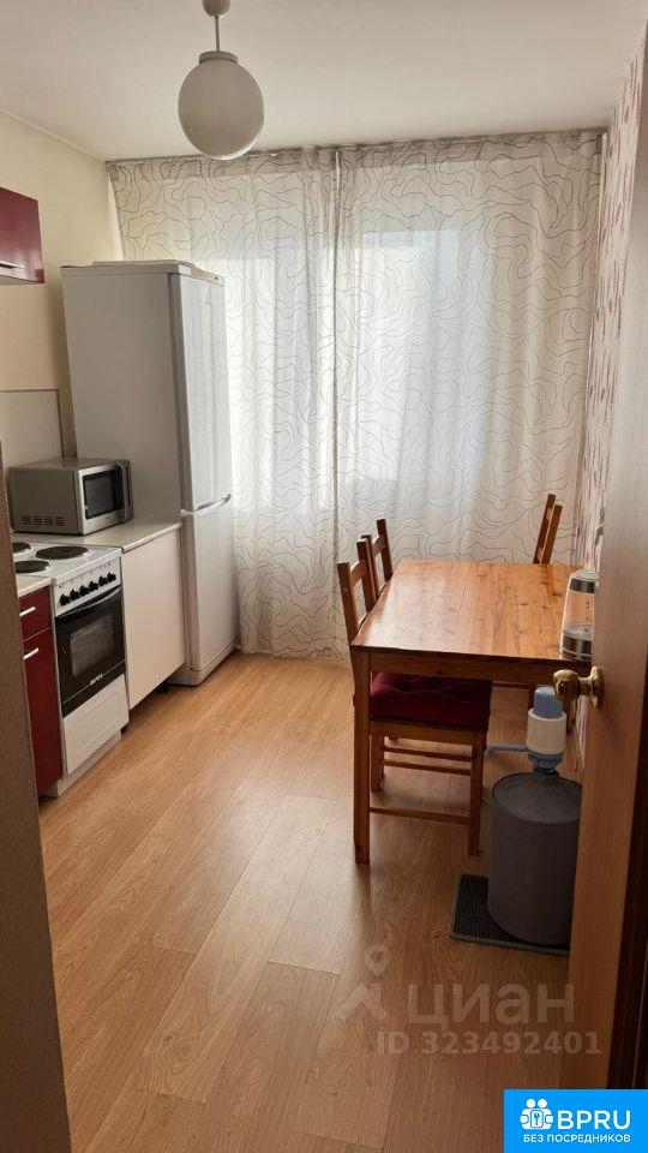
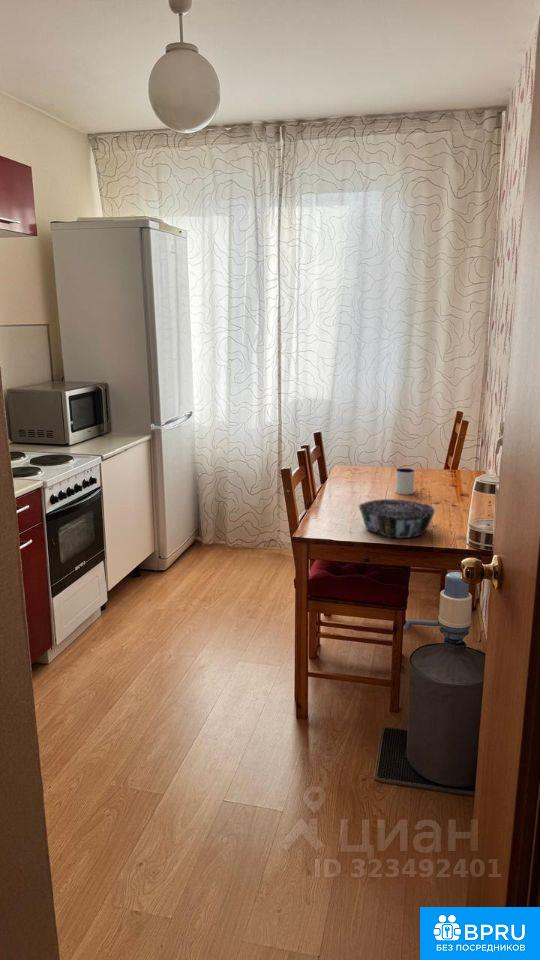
+ decorative bowl (395, 519)
+ mug (404, 480)
